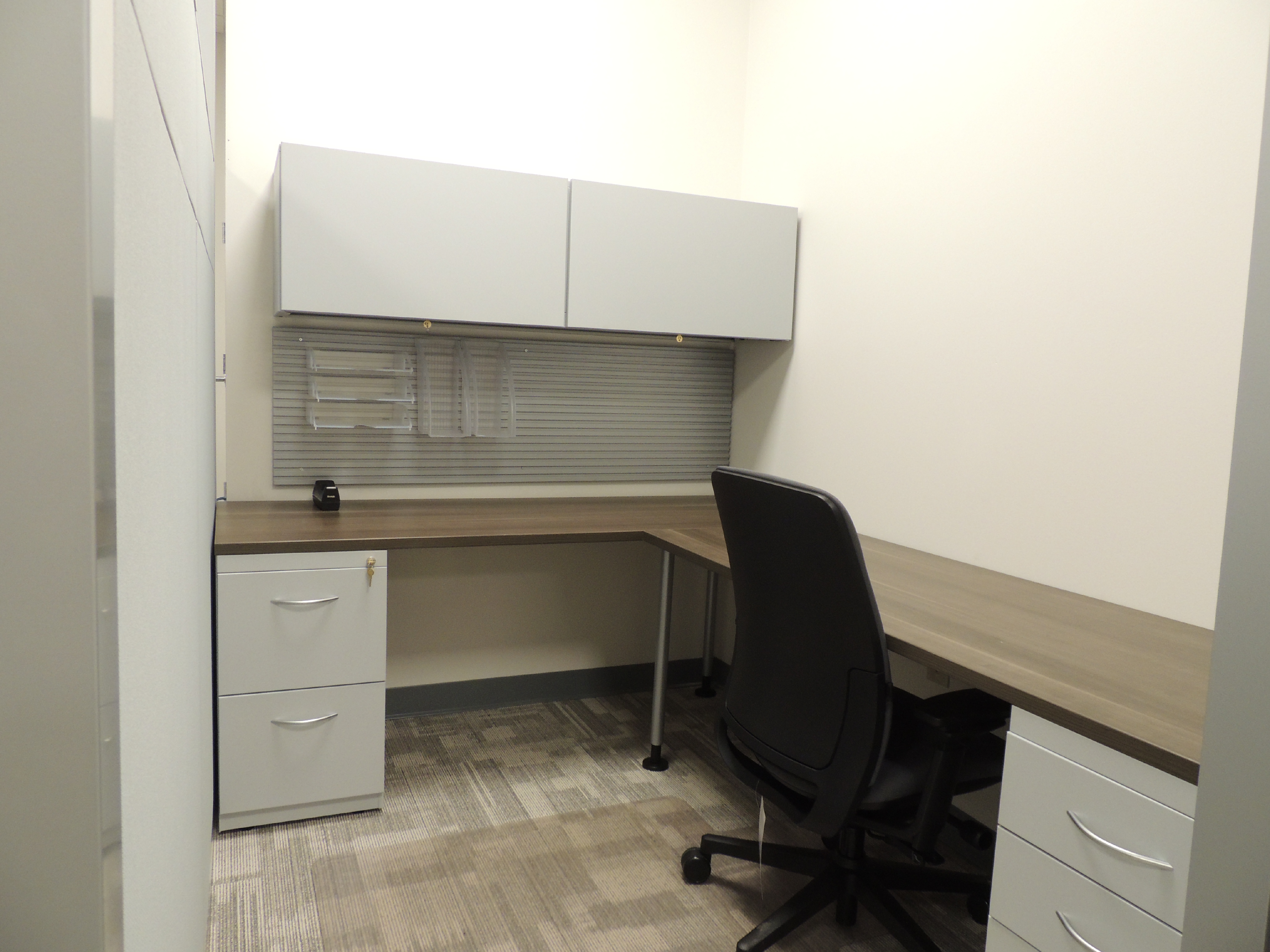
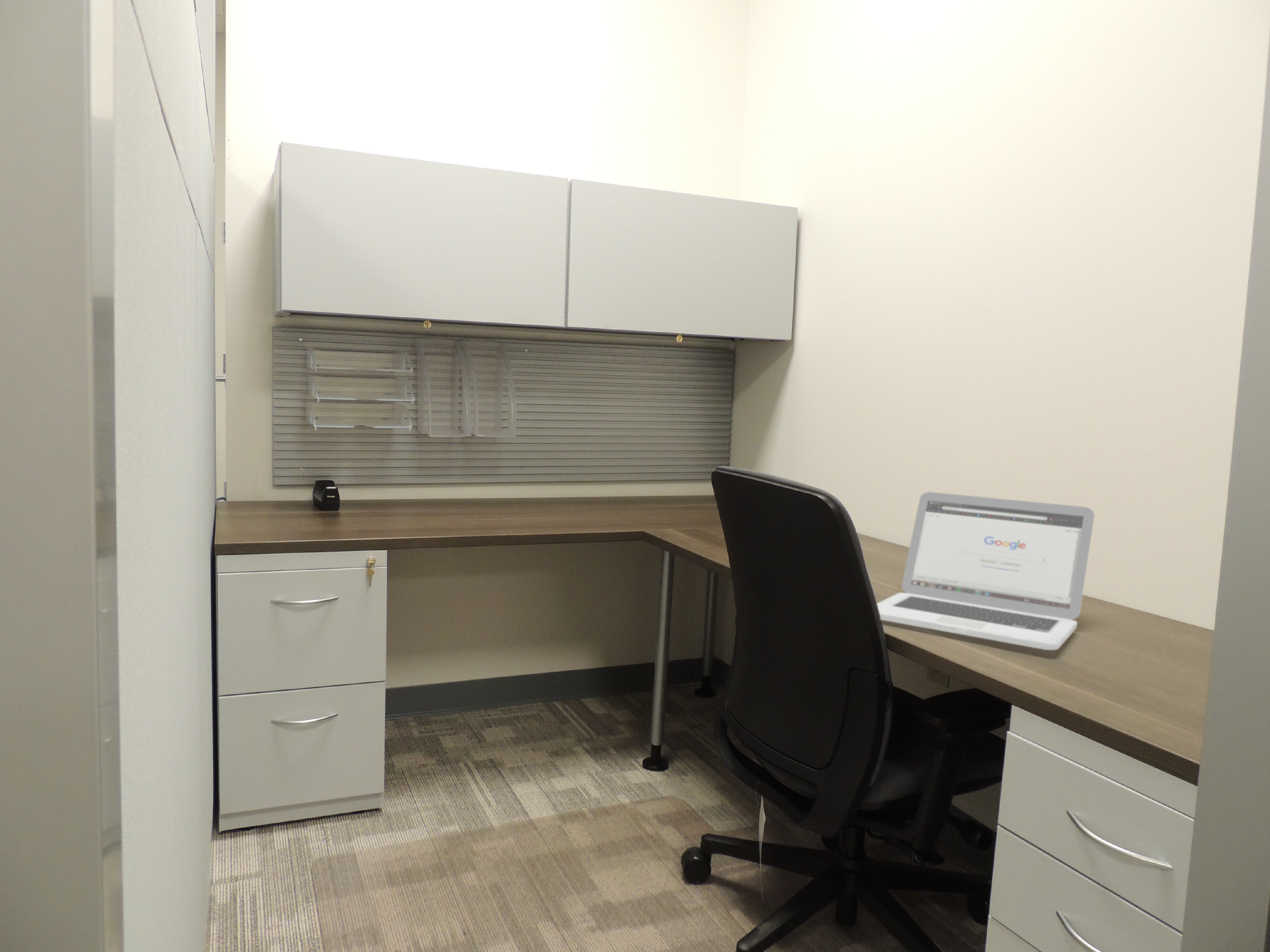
+ laptop (980, 563)
